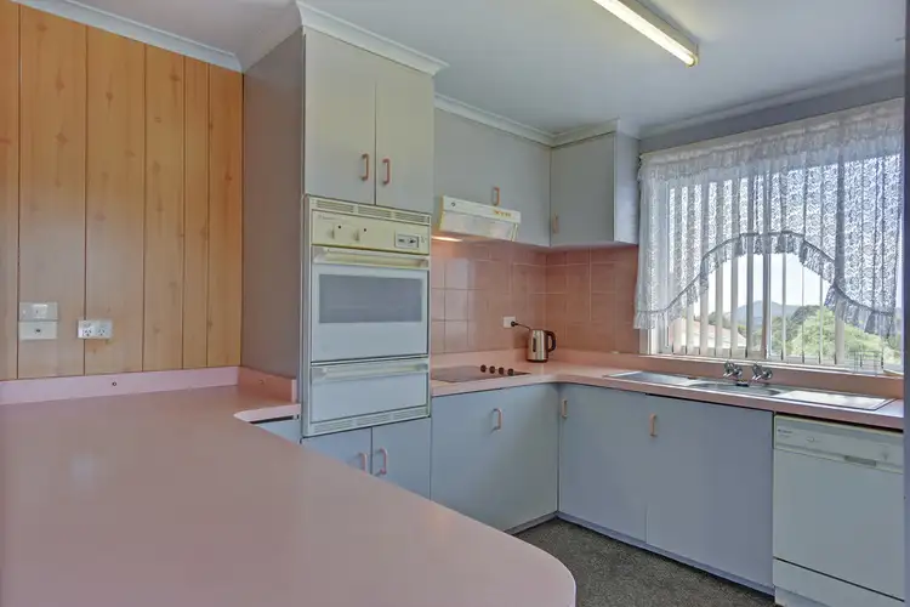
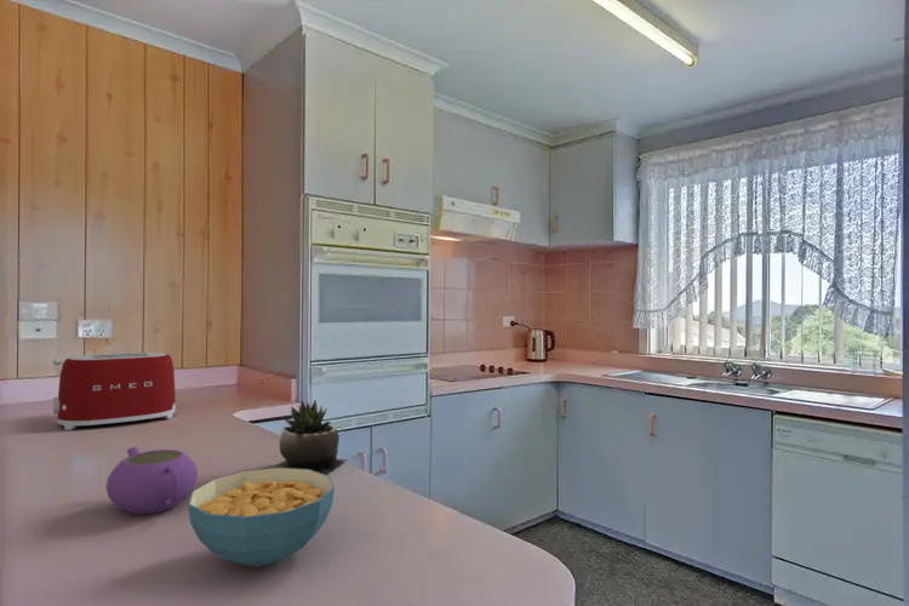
+ succulent plant (307, 433)
+ toaster (116, 387)
+ cereal bowl (263, 522)
+ teapot (152, 480)
